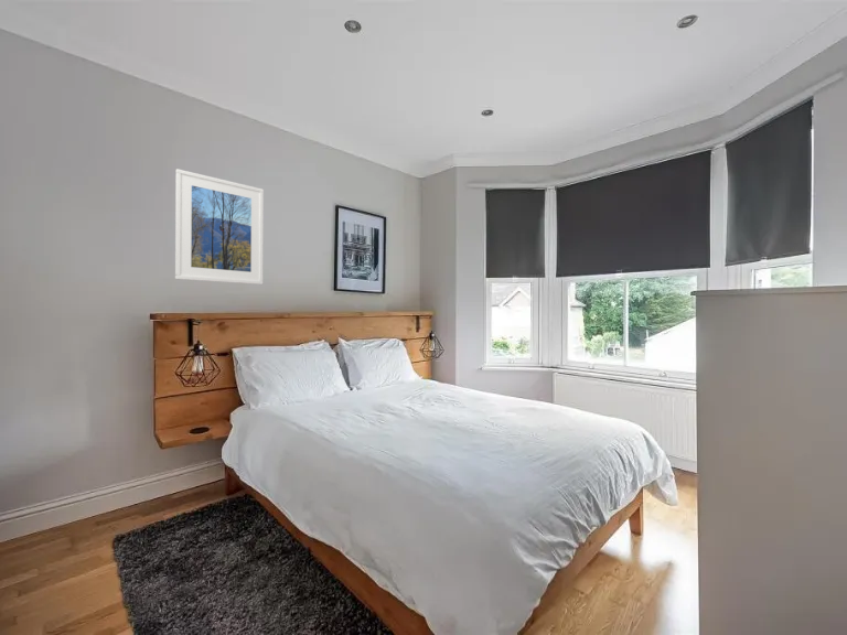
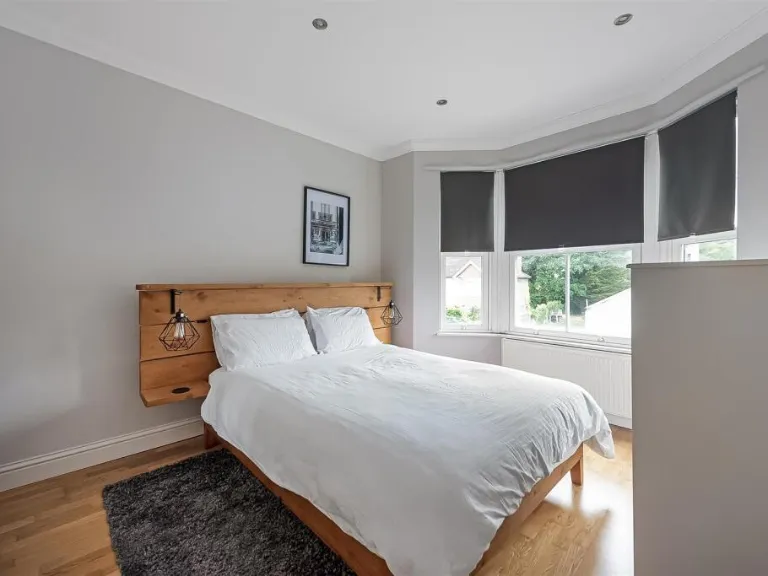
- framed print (222, 230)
